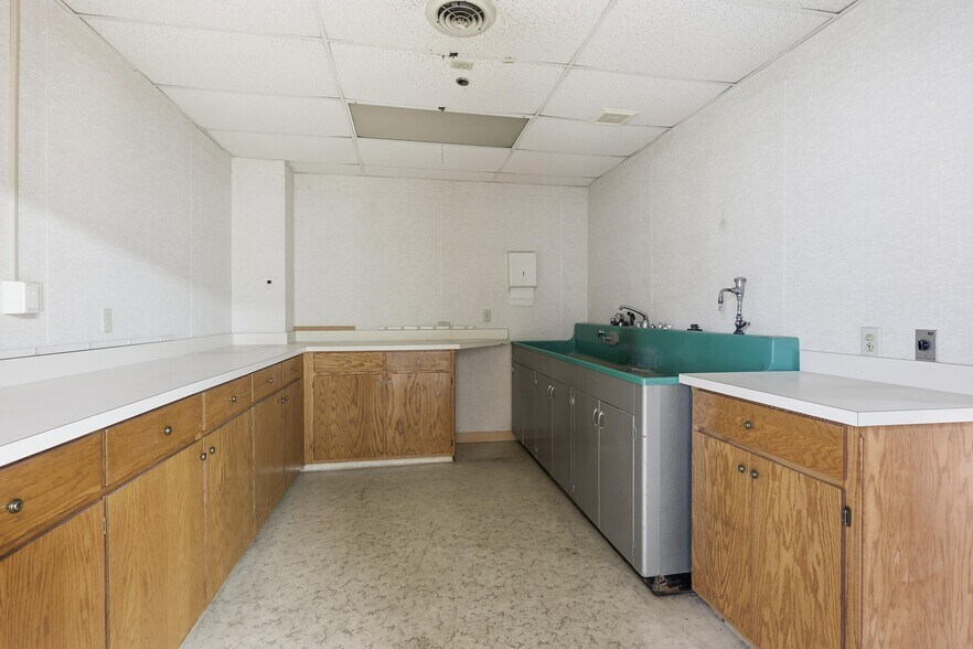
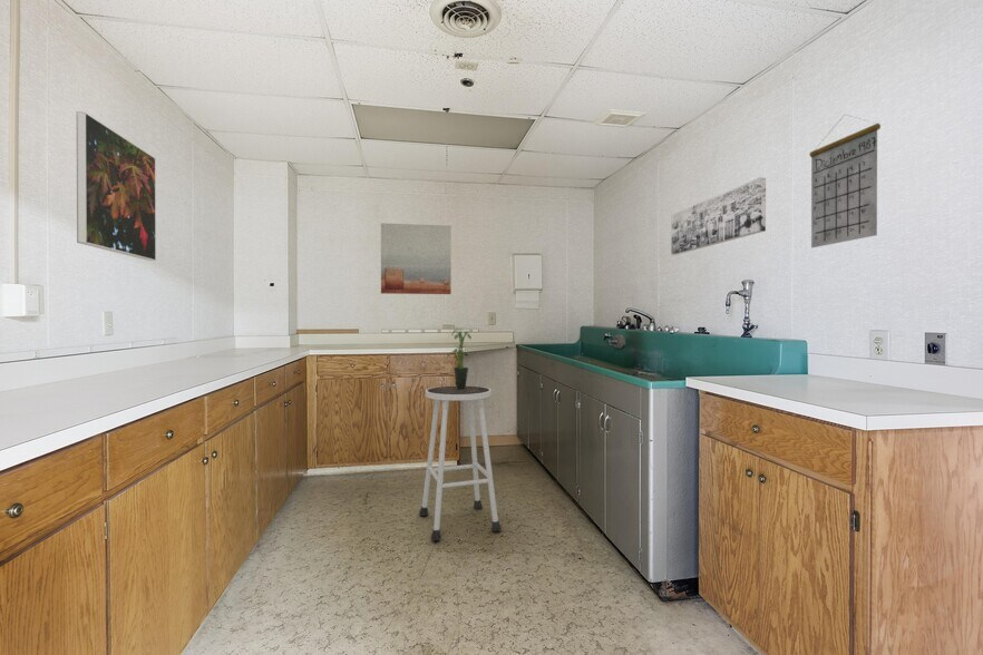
+ wall art (416, 258)
+ wall art (711, 222)
+ potted plant (460, 358)
+ stool (458, 466)
+ calendar (841, 177)
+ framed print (120, 195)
